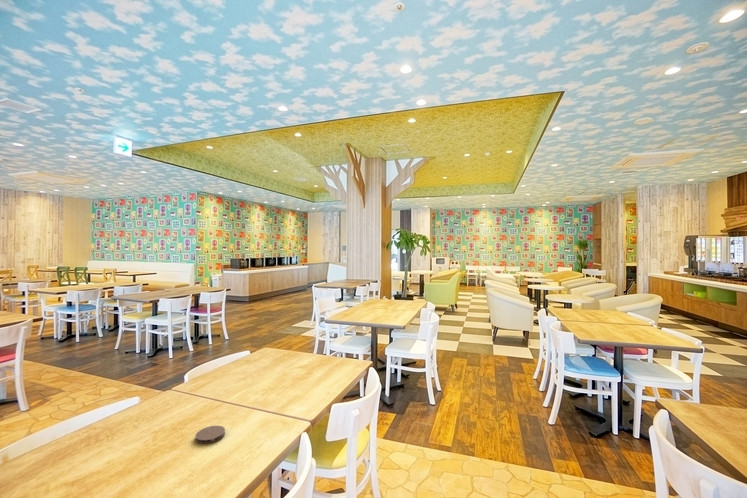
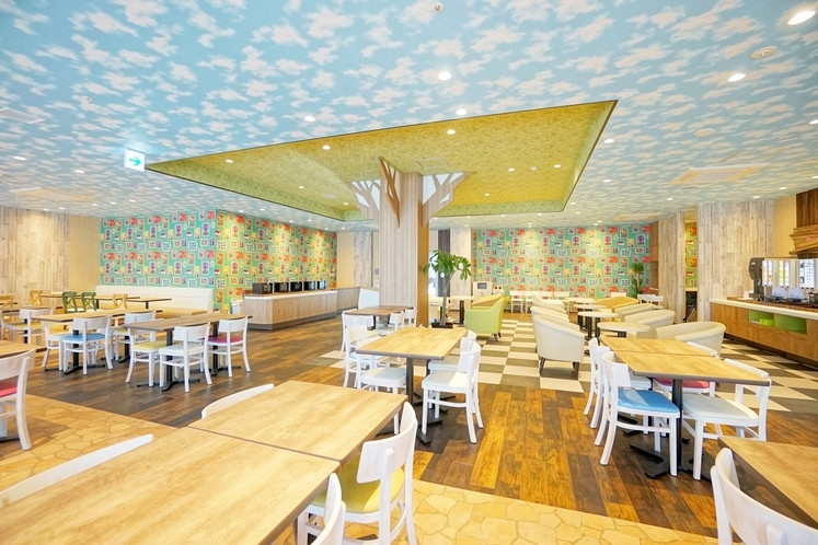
- coaster (210, 434)
